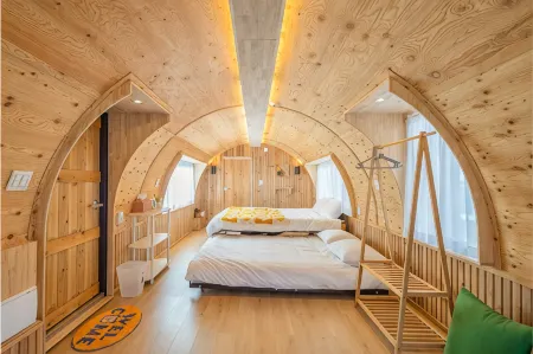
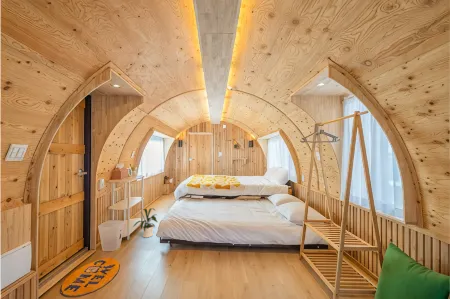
+ house plant (148, 221)
